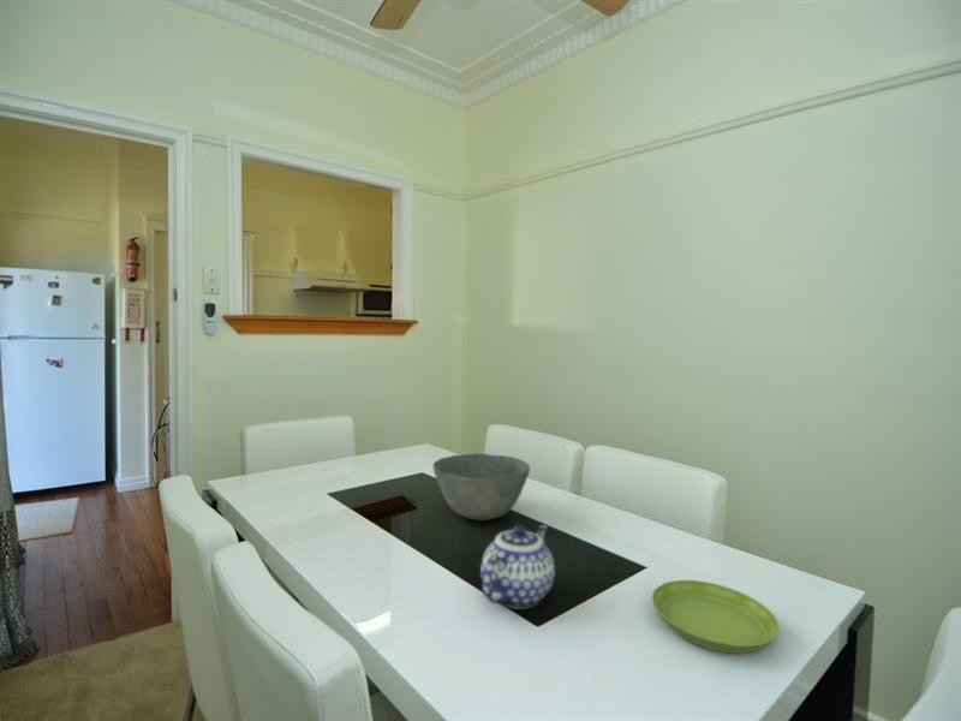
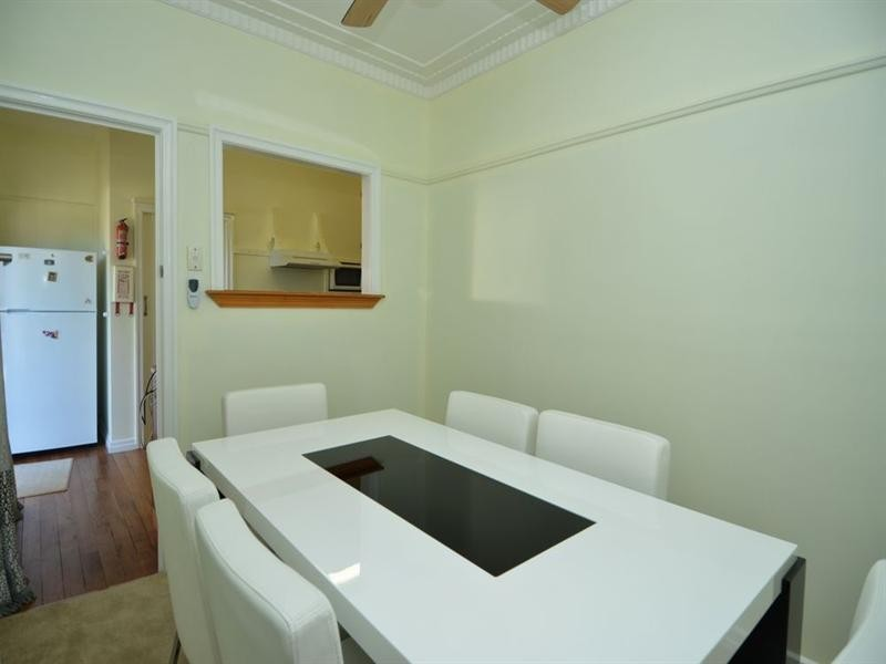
- bowl (480, 489)
- saucer (711, 616)
- teapot (518, 561)
